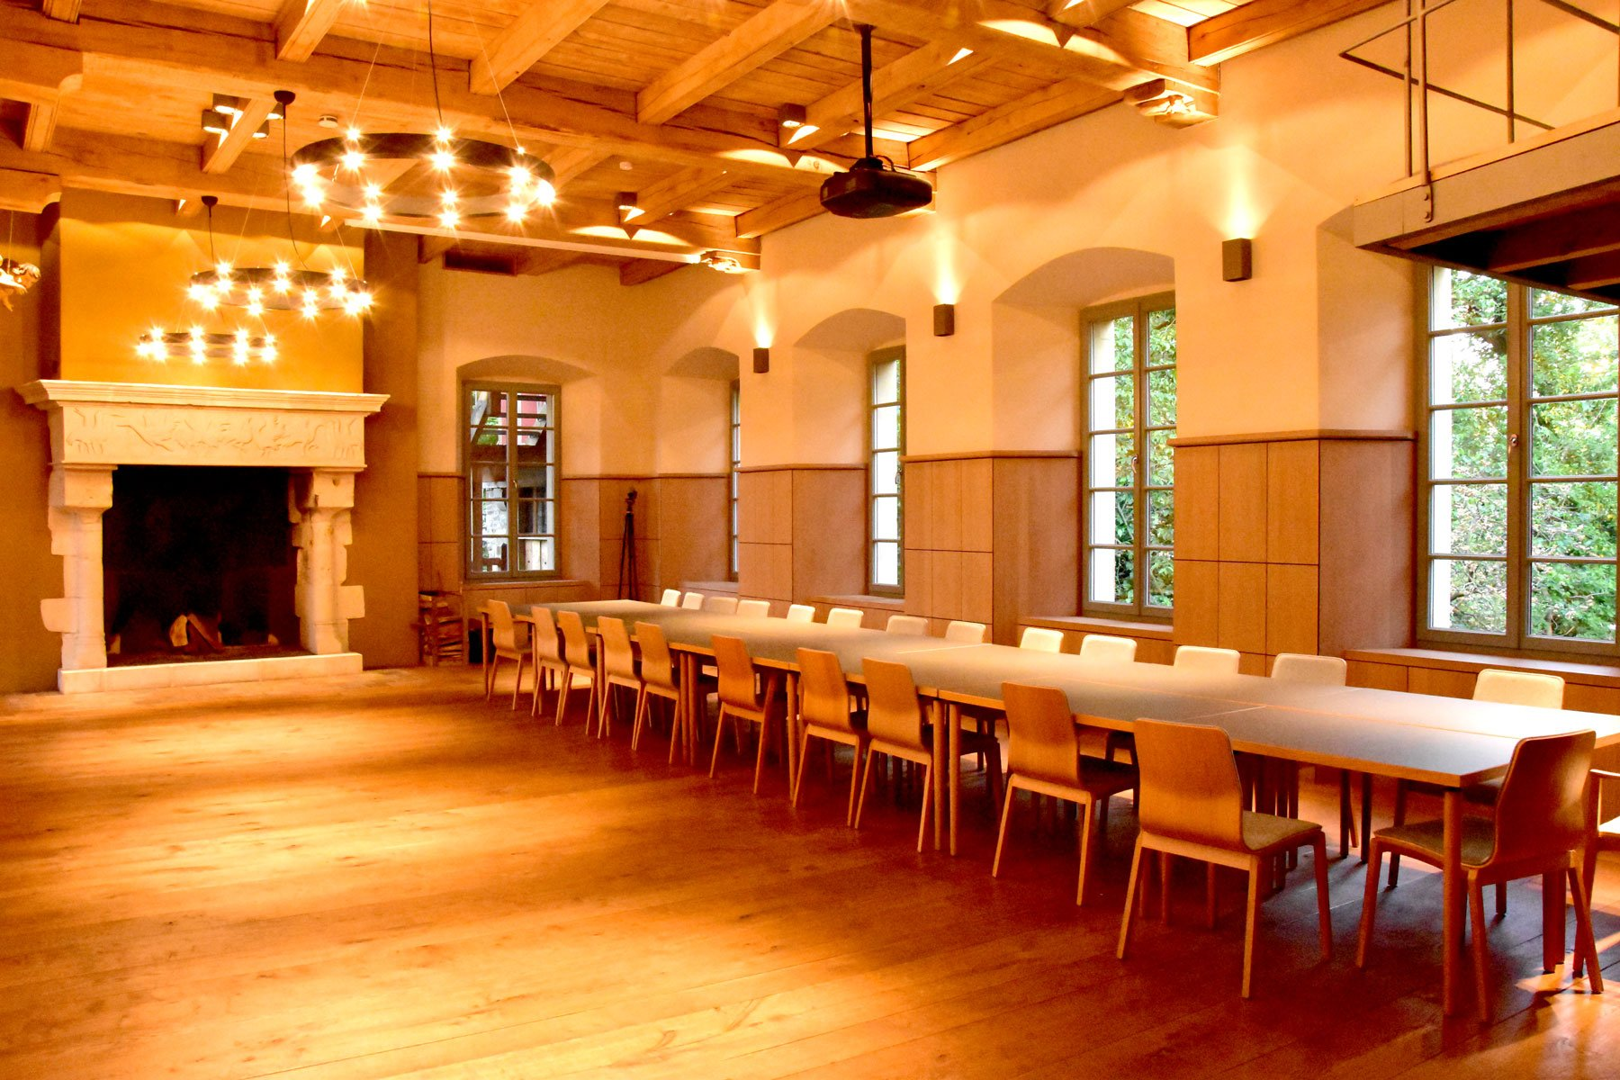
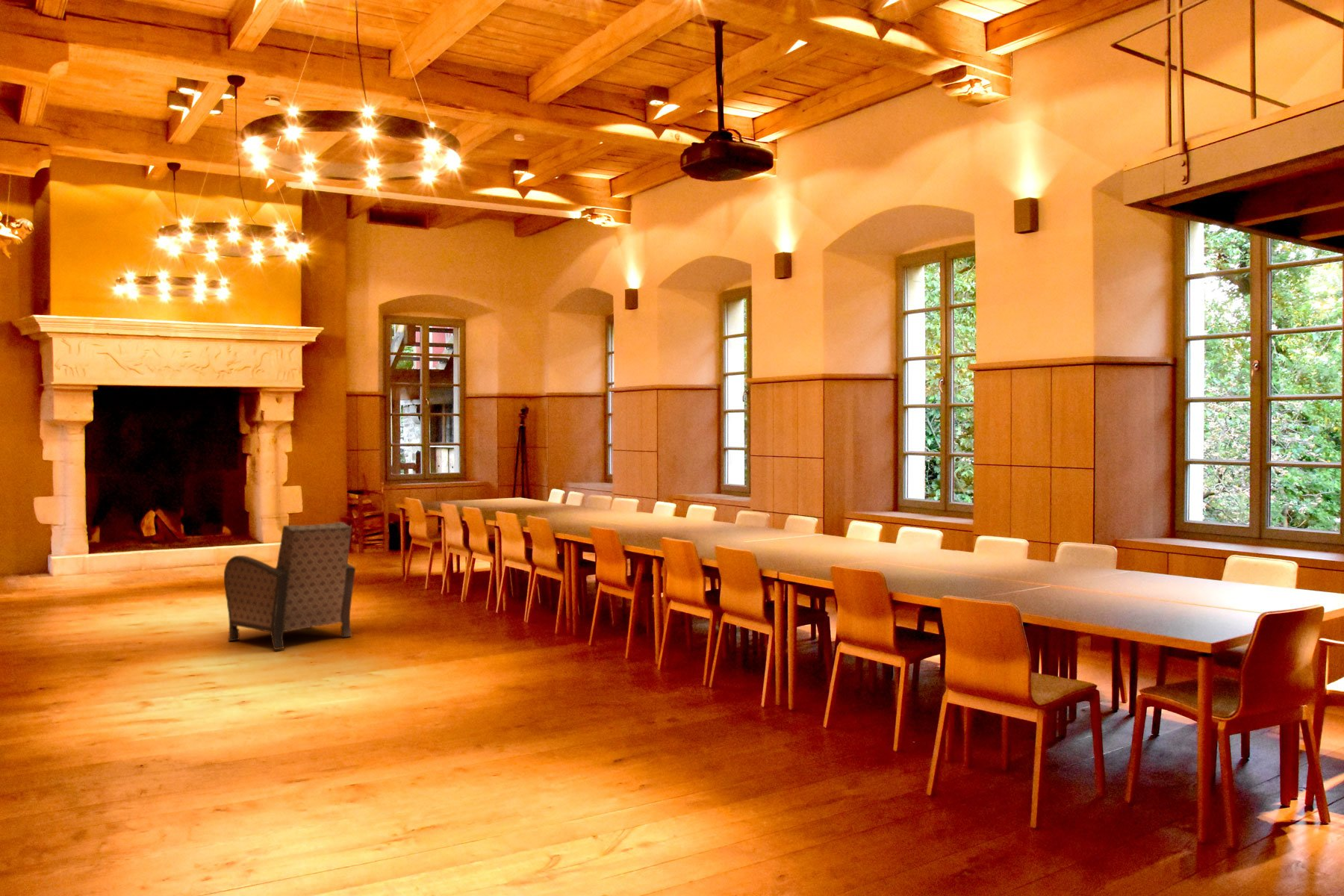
+ armchair (290, 580)
